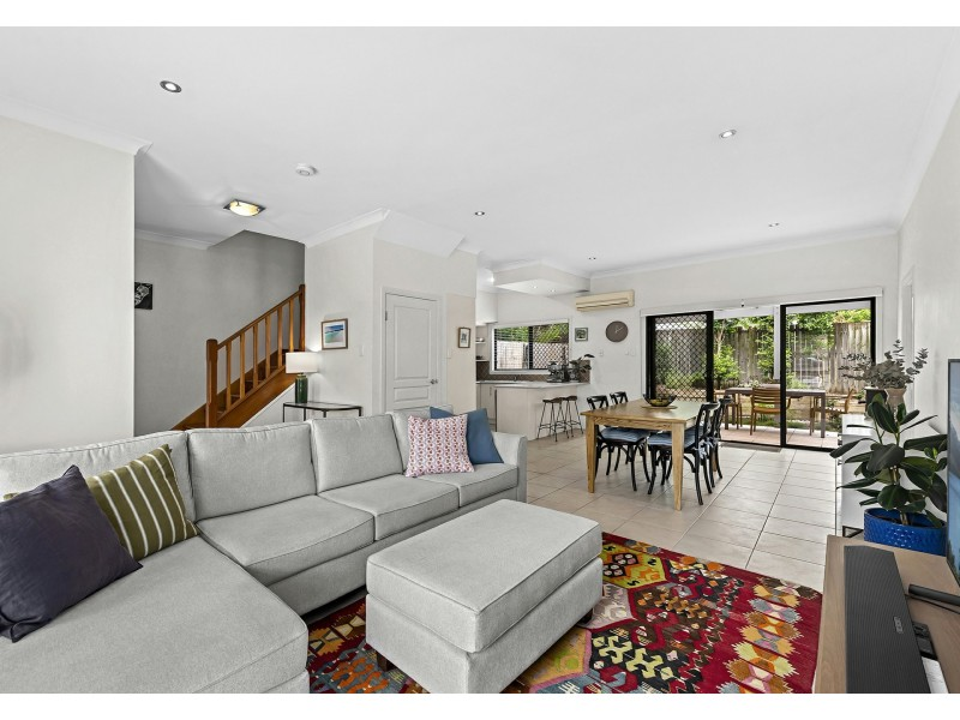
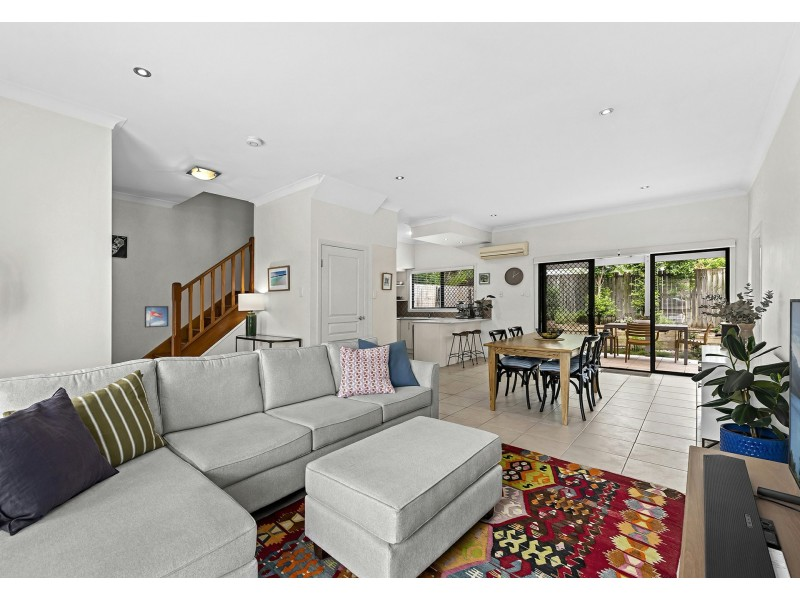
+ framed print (156, 316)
